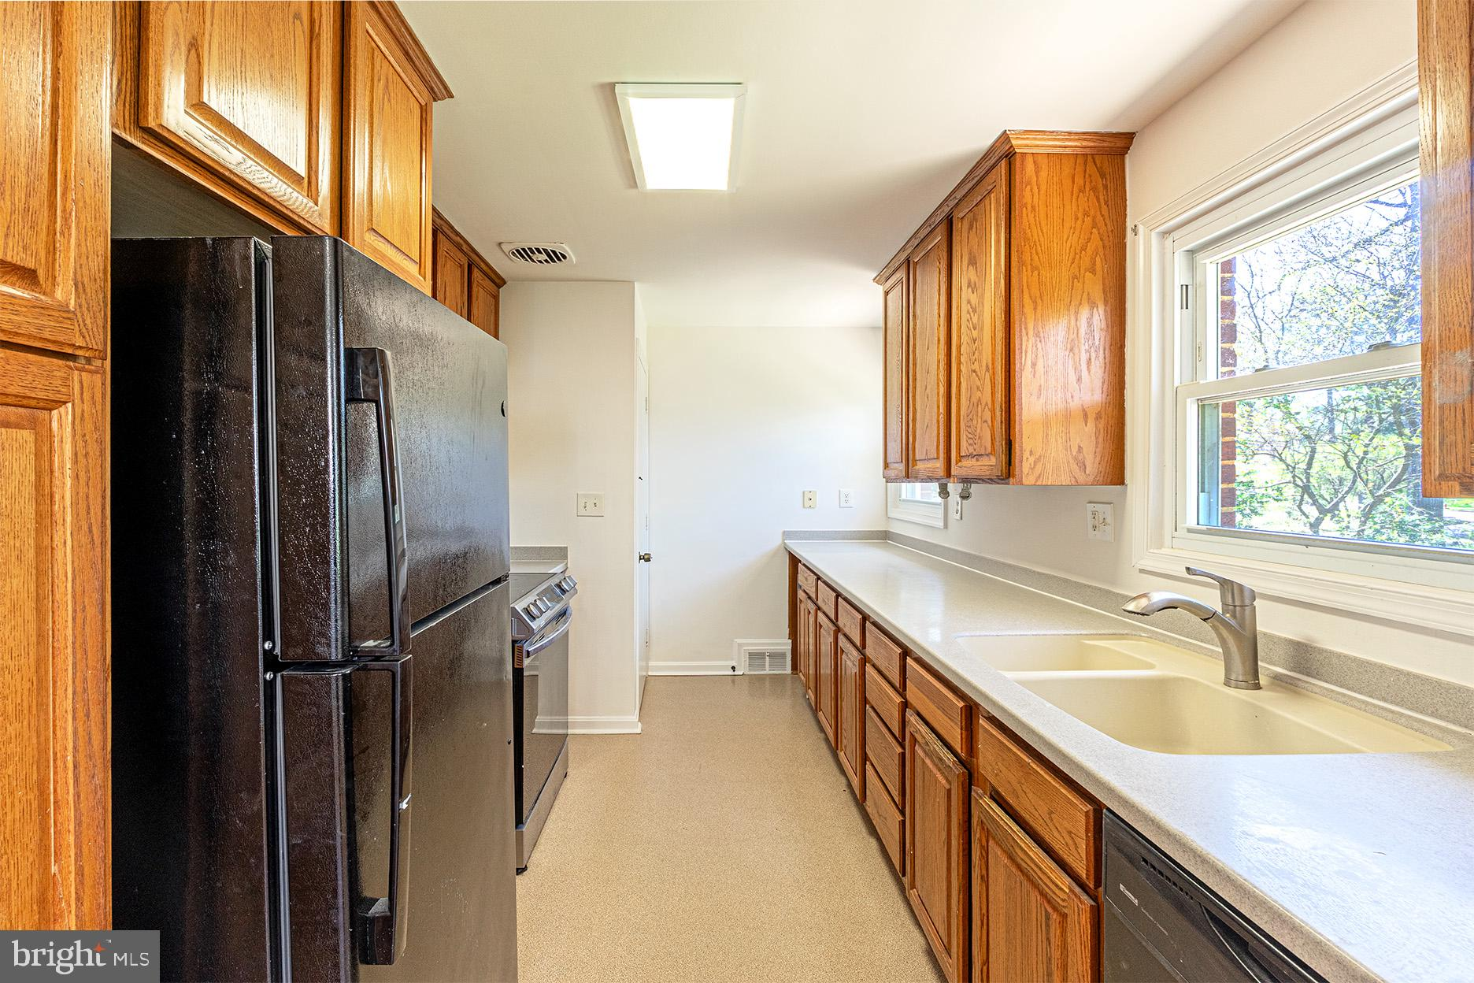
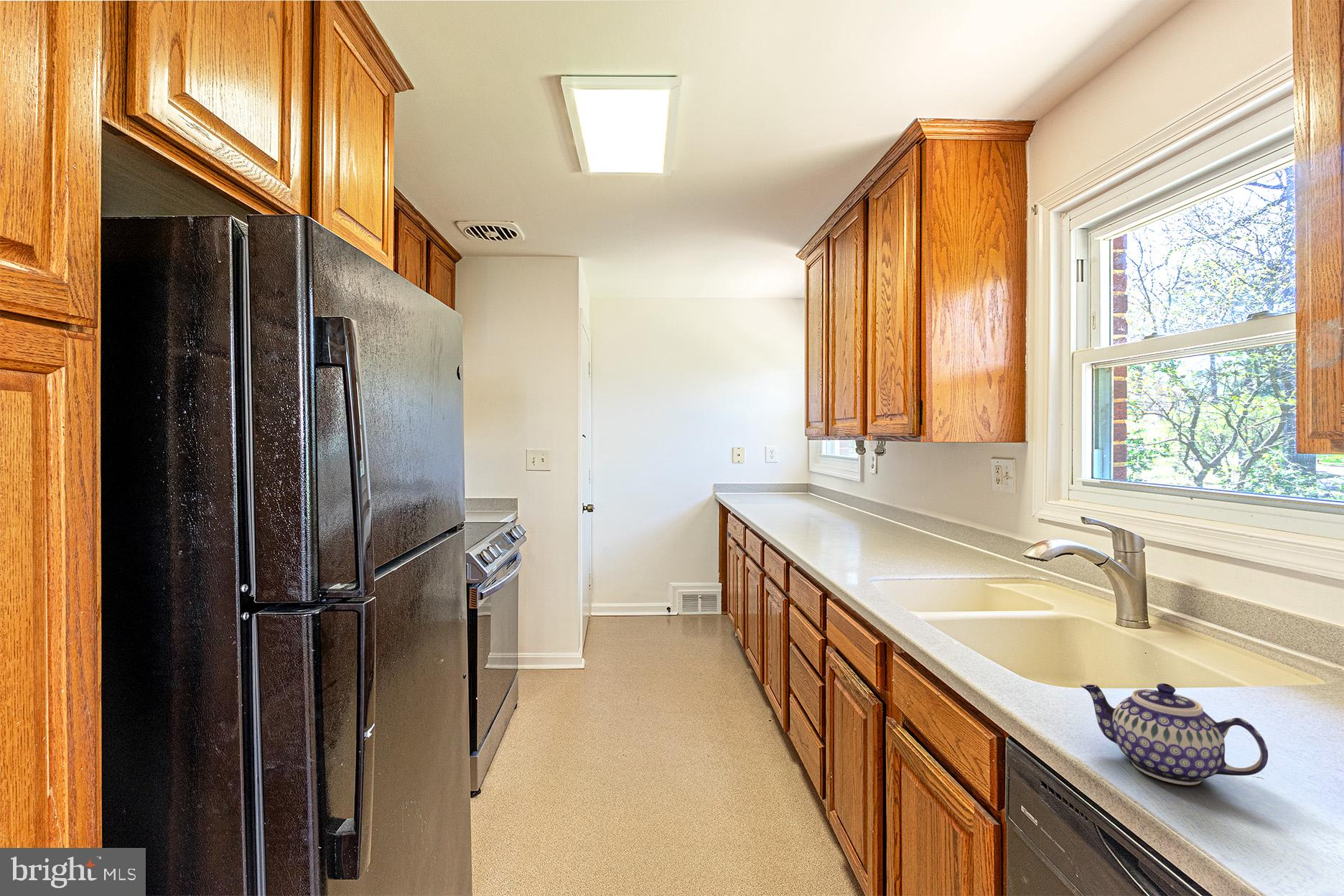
+ teapot (1166, 727)
